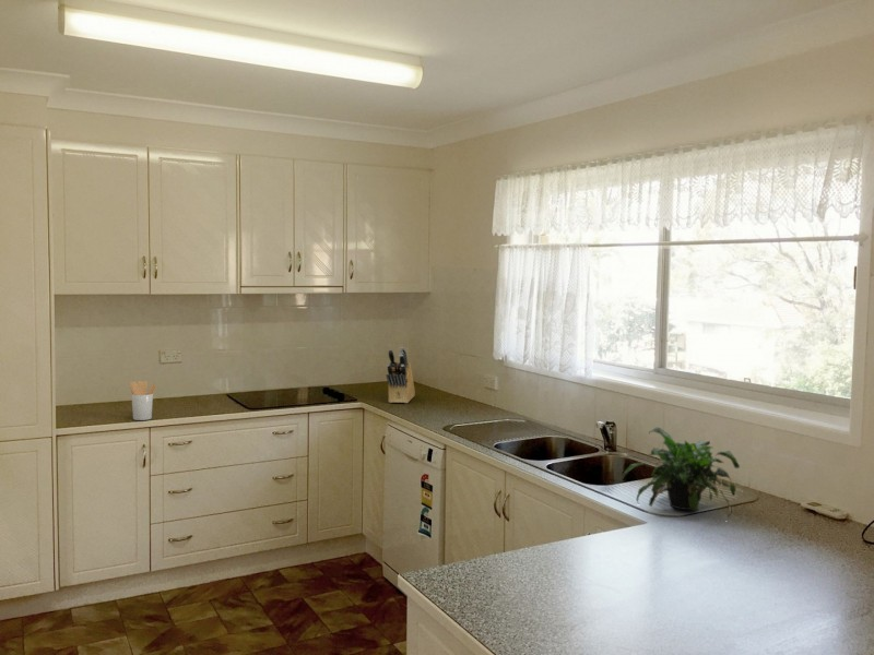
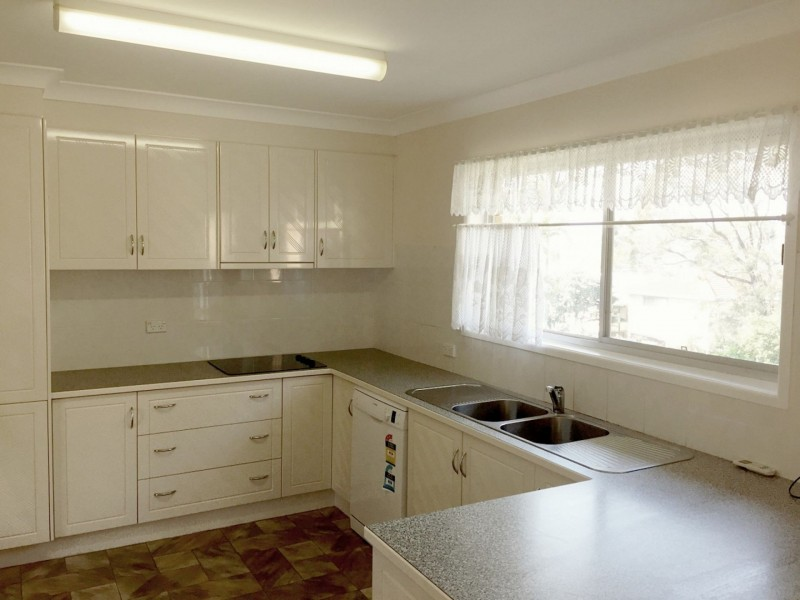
- knife block (400, 373)
- potted plant (681, 468)
- utensil holder (141, 398)
